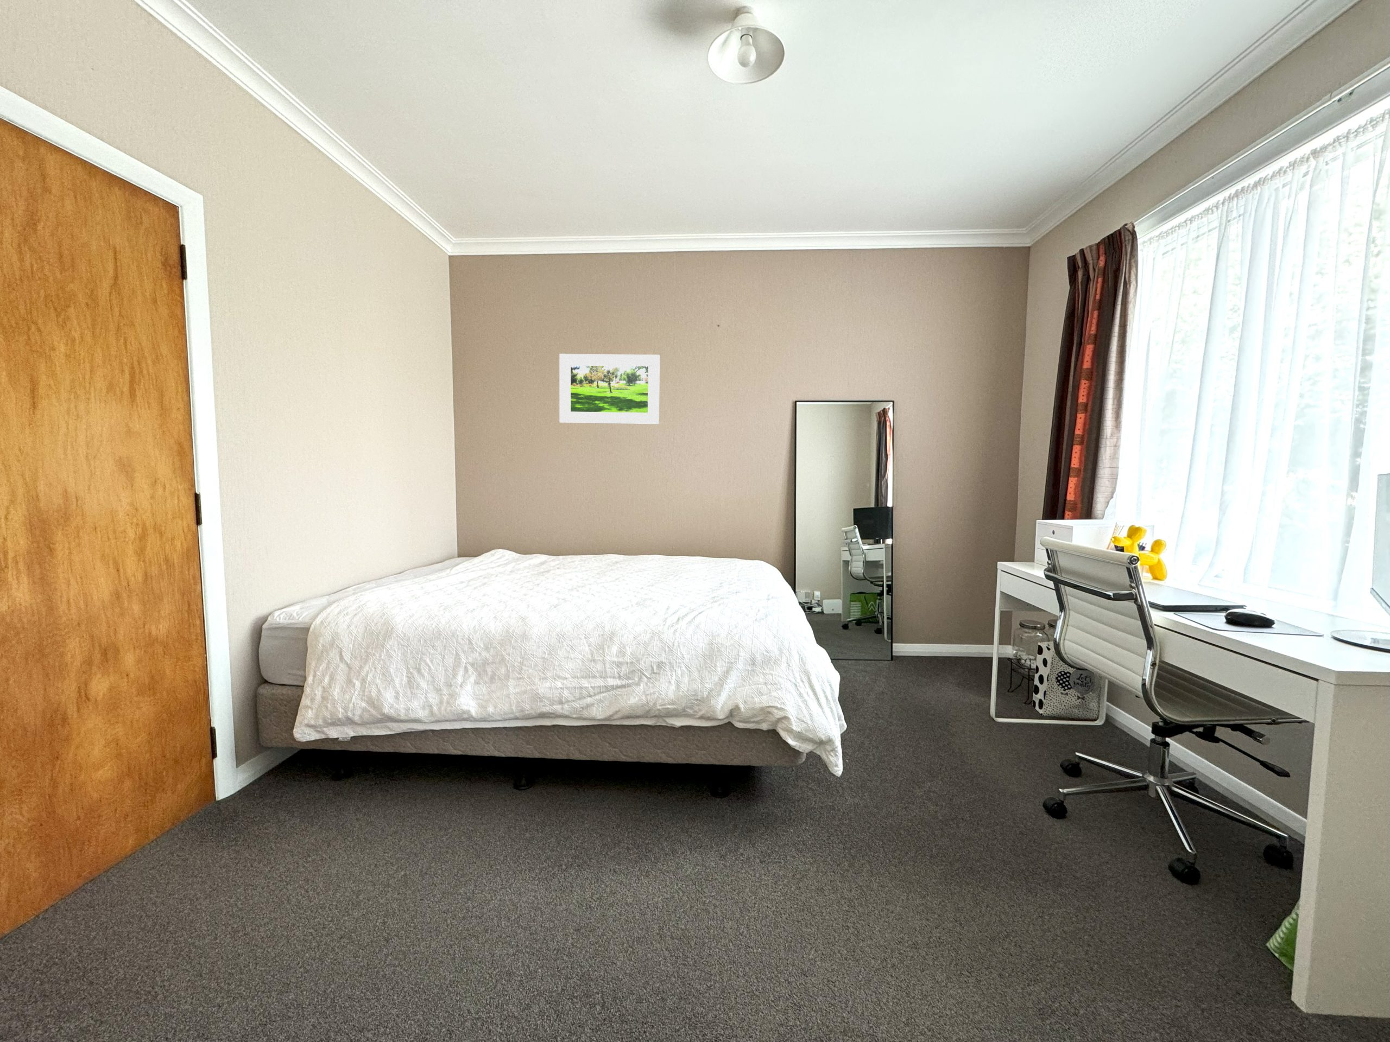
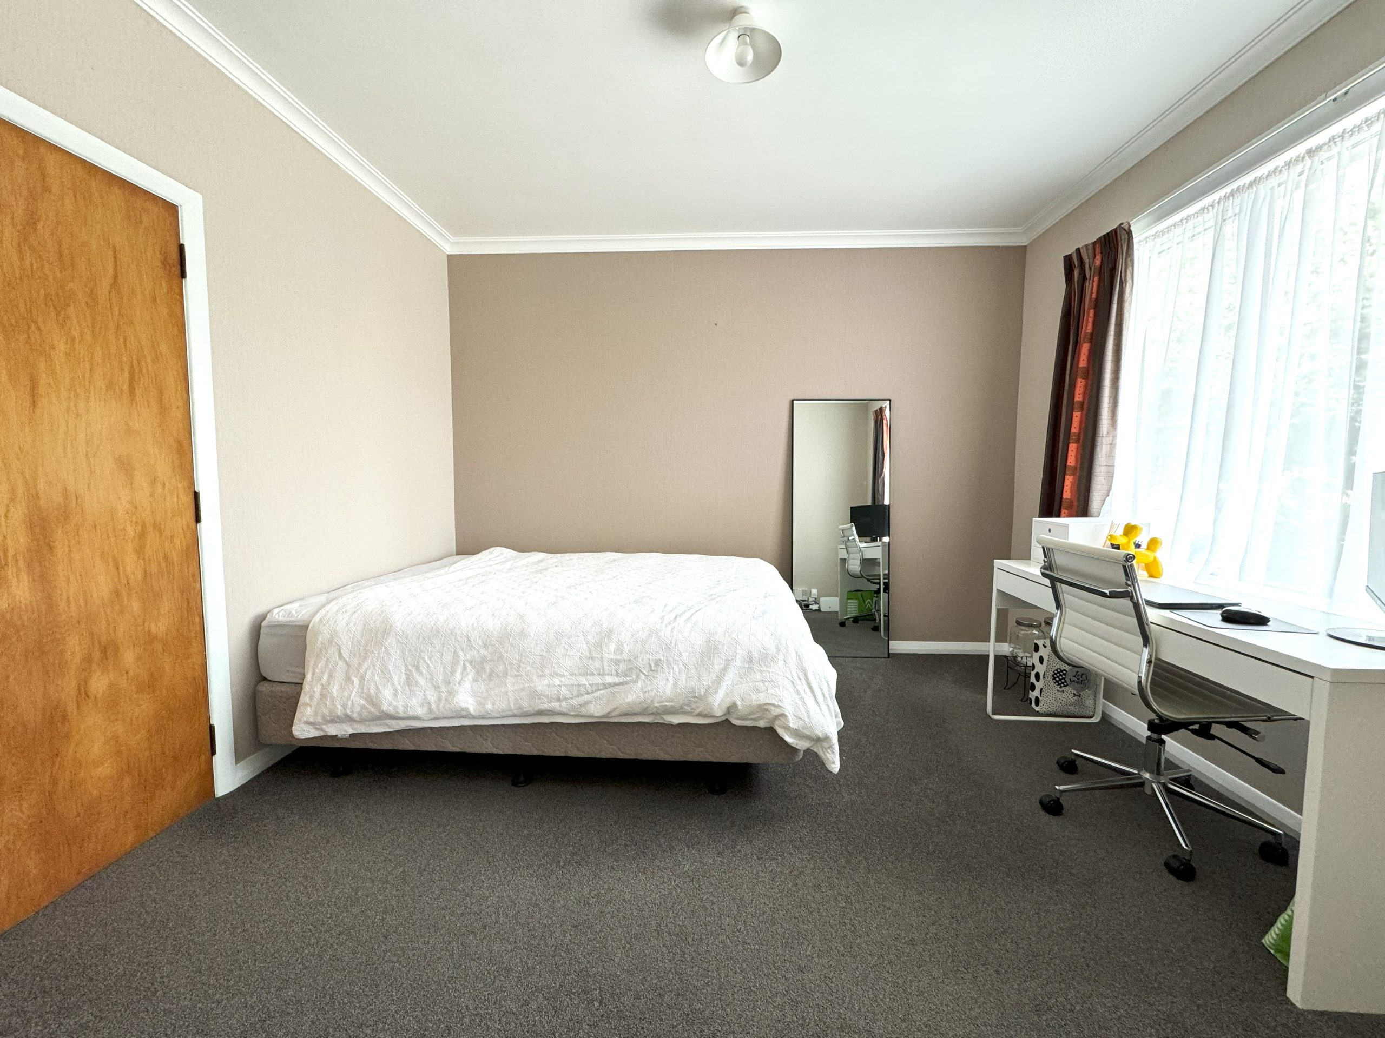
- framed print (610, 390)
